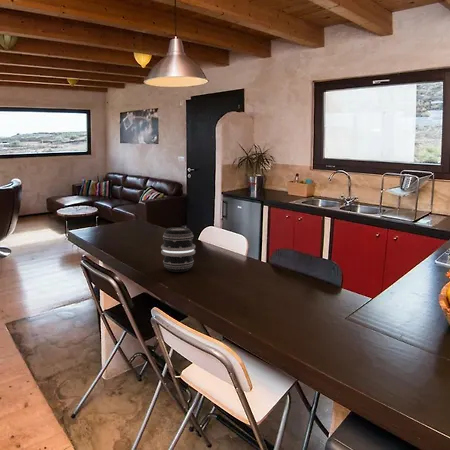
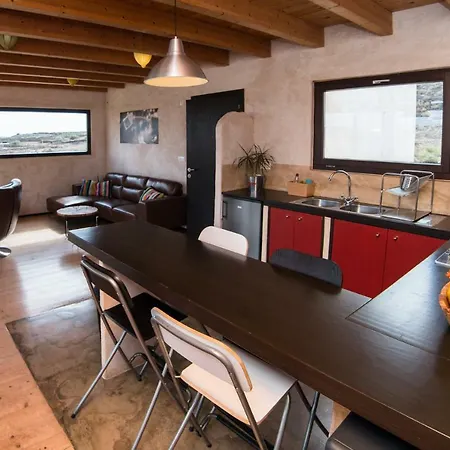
- speaker (178, 249)
